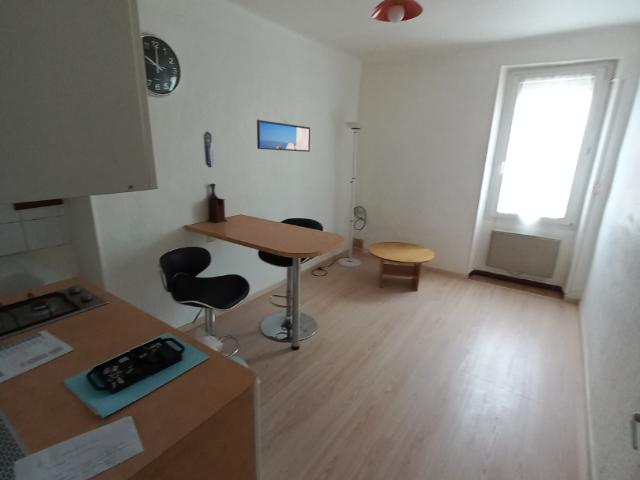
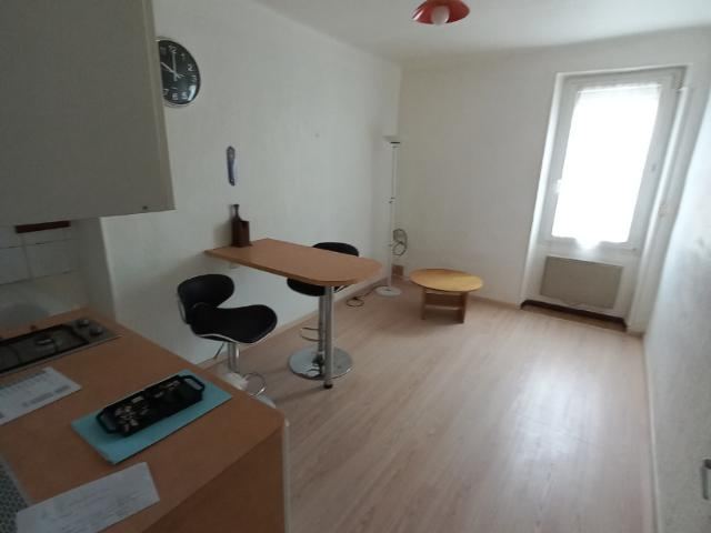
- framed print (285, 137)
